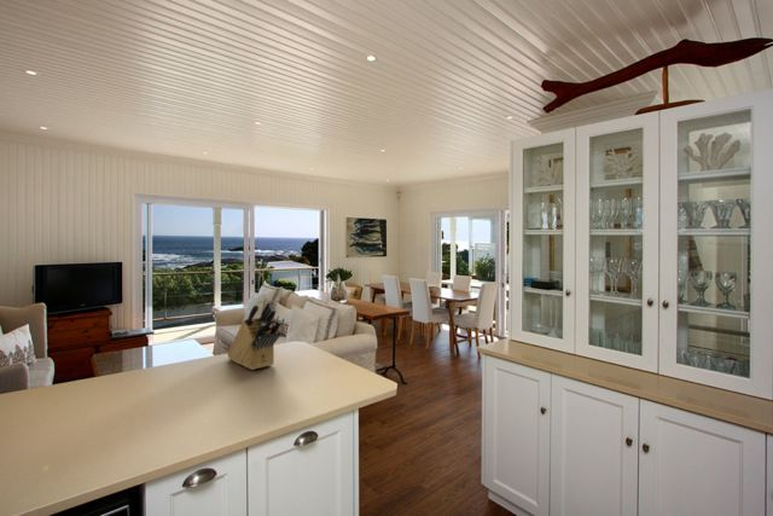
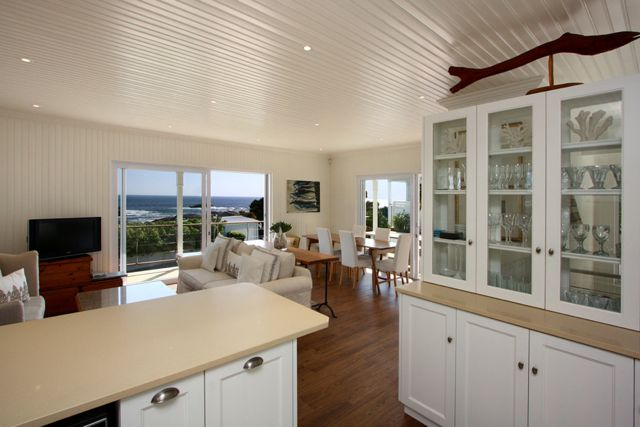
- knife block (254, 331)
